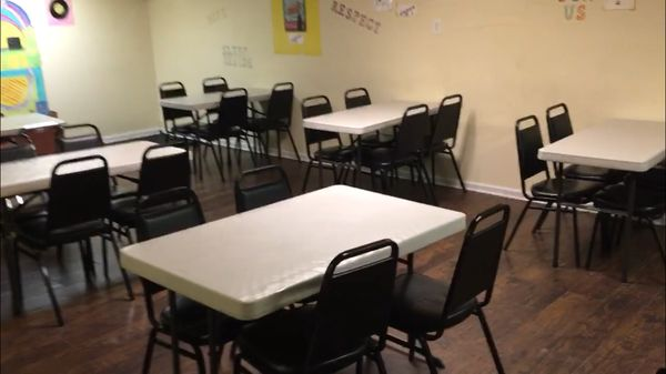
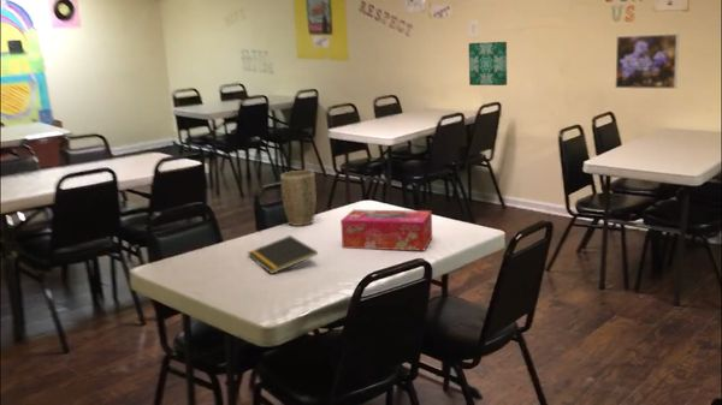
+ tissue box (386, 228)
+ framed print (645, 61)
+ notepad (280, 254)
+ plant pot (298, 198)
+ wall art (487, 64)
